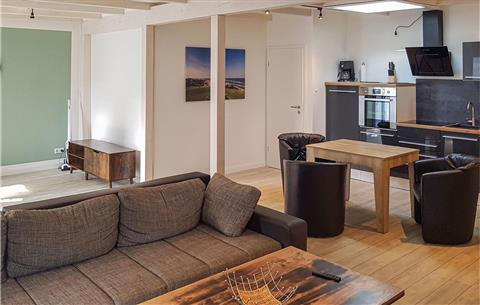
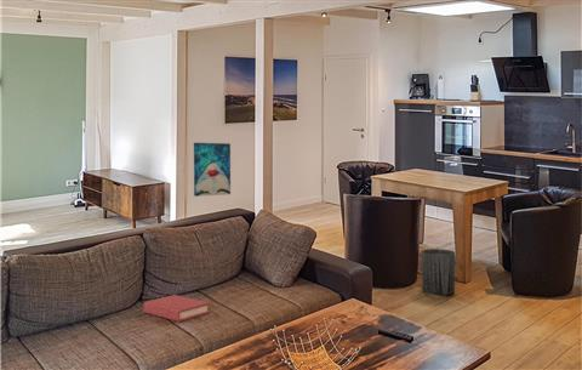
+ wall art (212, 169)
+ hardback book (176, 307)
+ trash can (438, 271)
